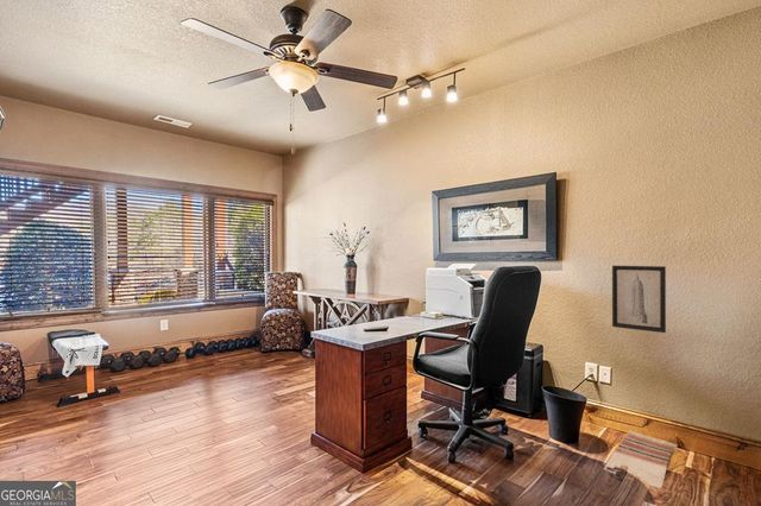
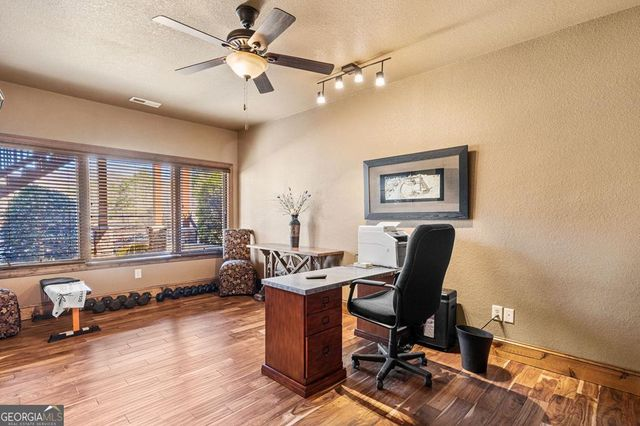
- rug (641, 455)
- wall art (637, 297)
